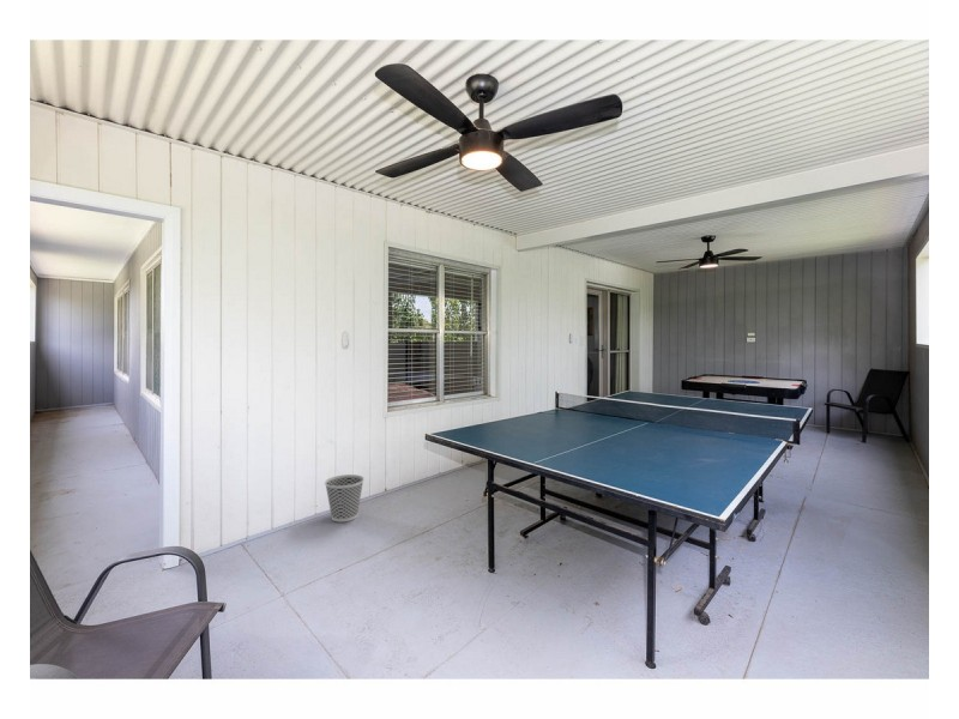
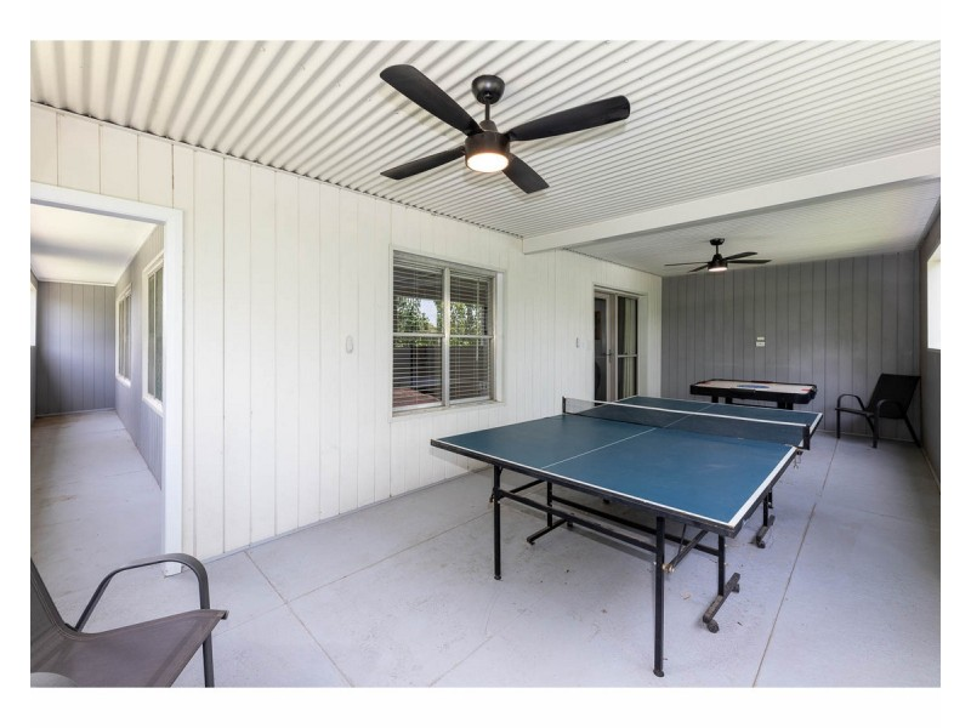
- wastebasket (344, 499)
